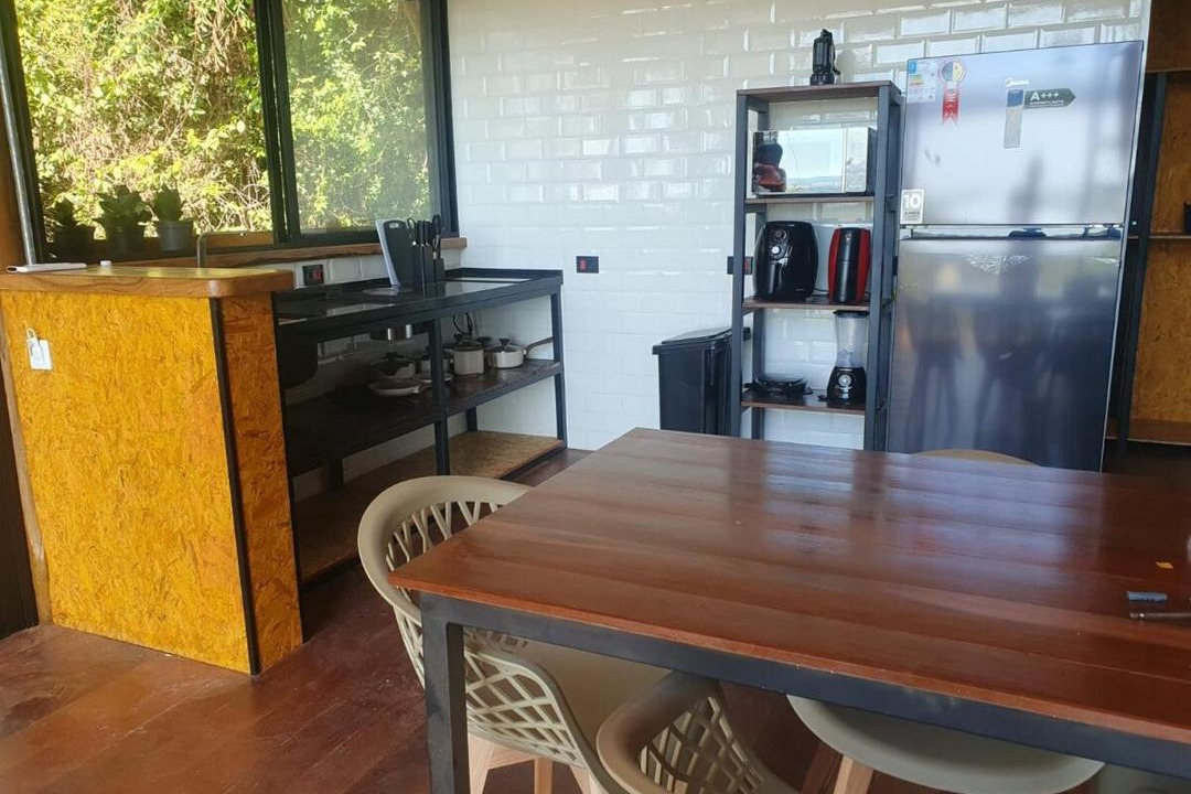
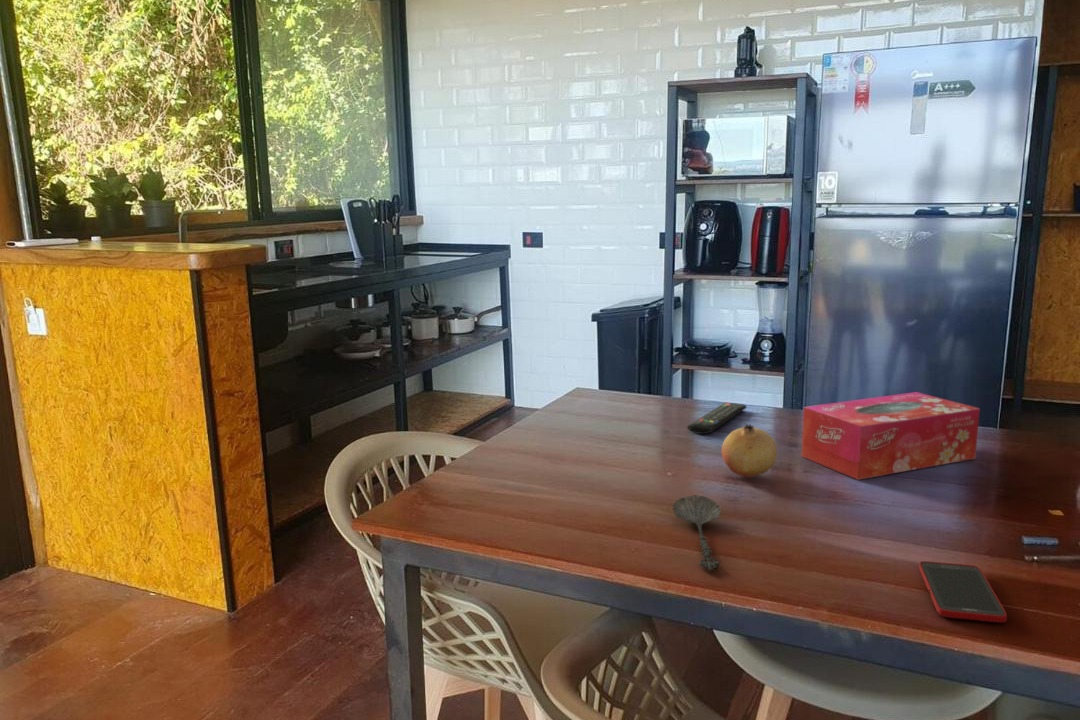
+ cell phone (959, 590)
+ fruit (749, 448)
+ spoon (701, 530)
+ remote control (718, 417)
+ tissue box (889, 432)
